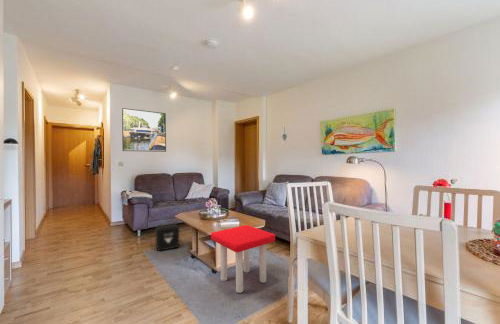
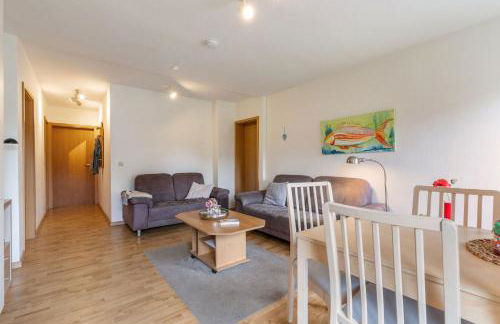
- air purifier (167, 236)
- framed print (145, 131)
- stool (242, 257)
